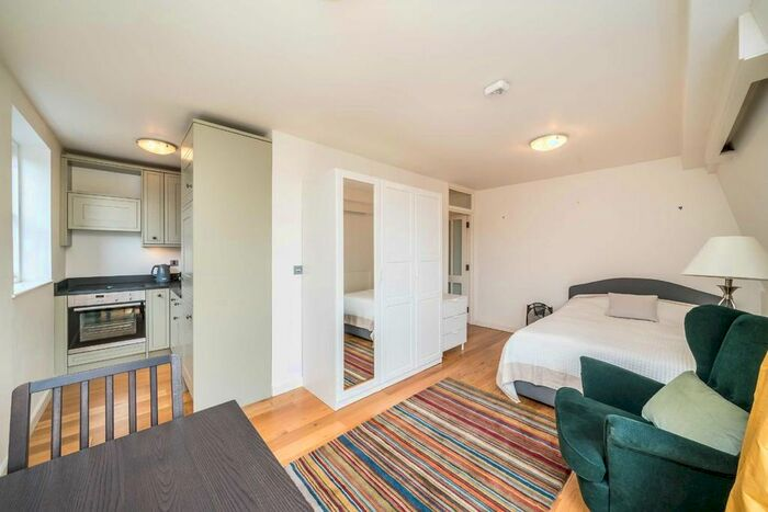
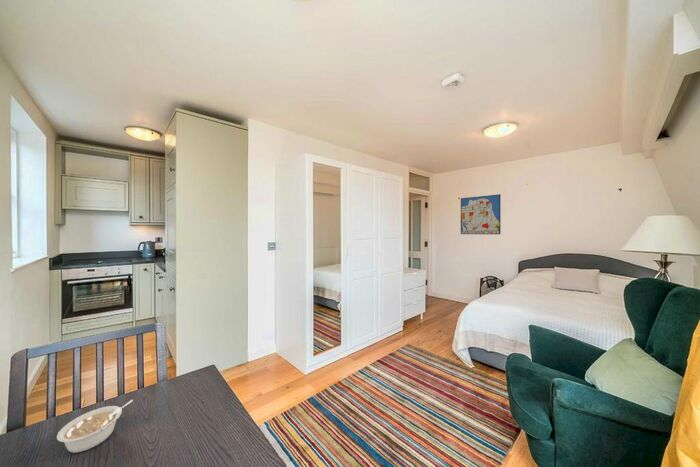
+ wall art (479, 215)
+ legume (93, 427)
